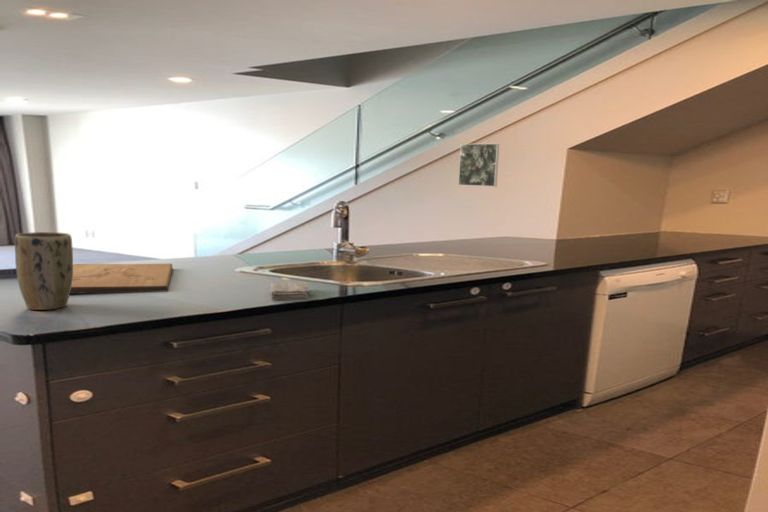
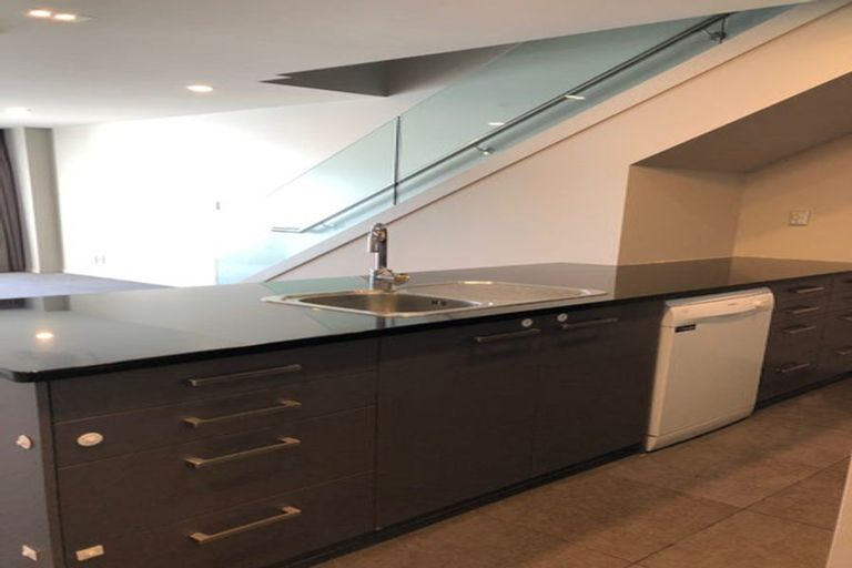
- washcloth (288, 289)
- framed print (478, 165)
- plant pot (45, 270)
- cutting board (116, 276)
